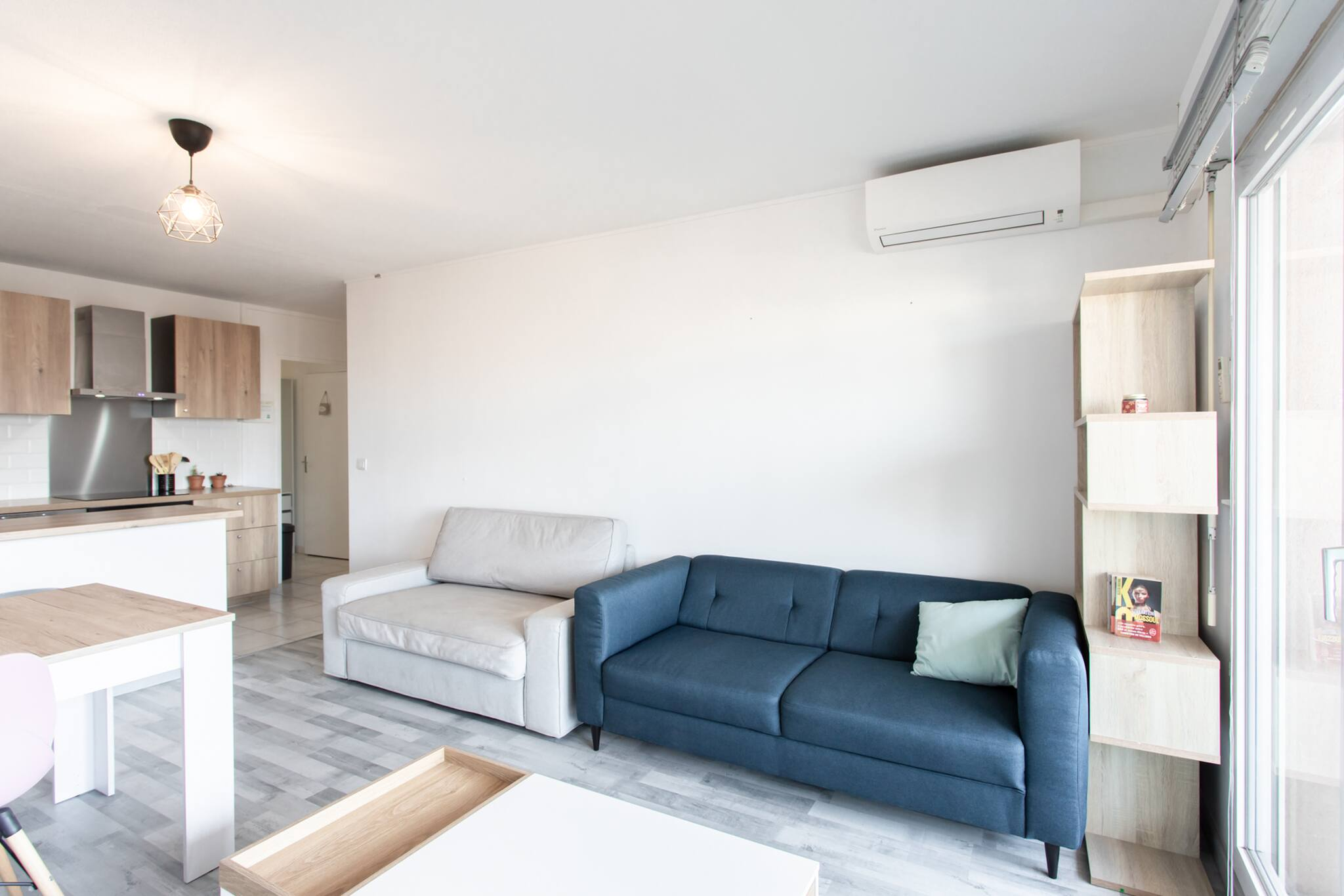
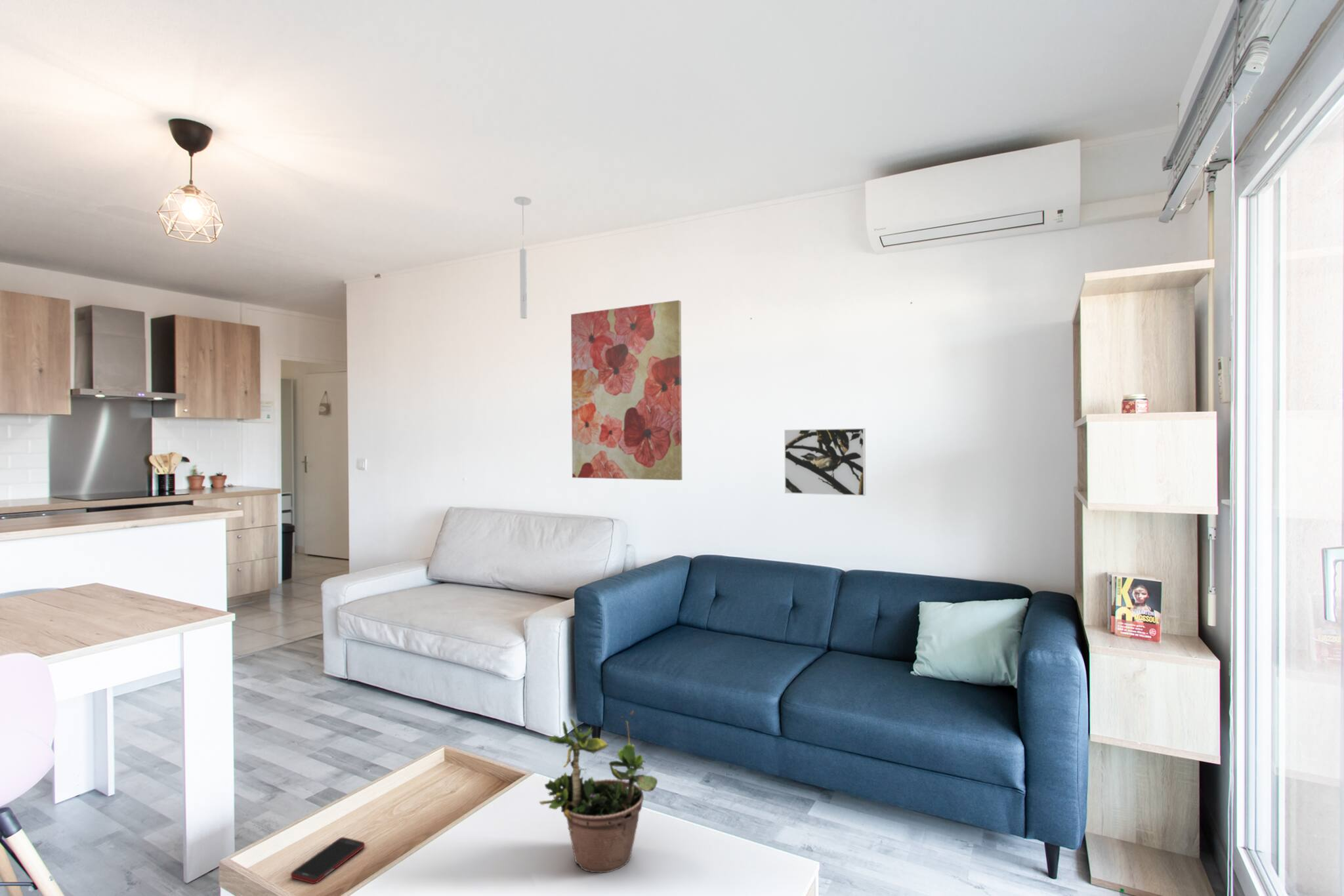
+ ceiling light (523, 258)
+ potted plant (599, 780)
+ cell phone (329, 859)
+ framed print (824, 461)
+ wall art (624, 393)
